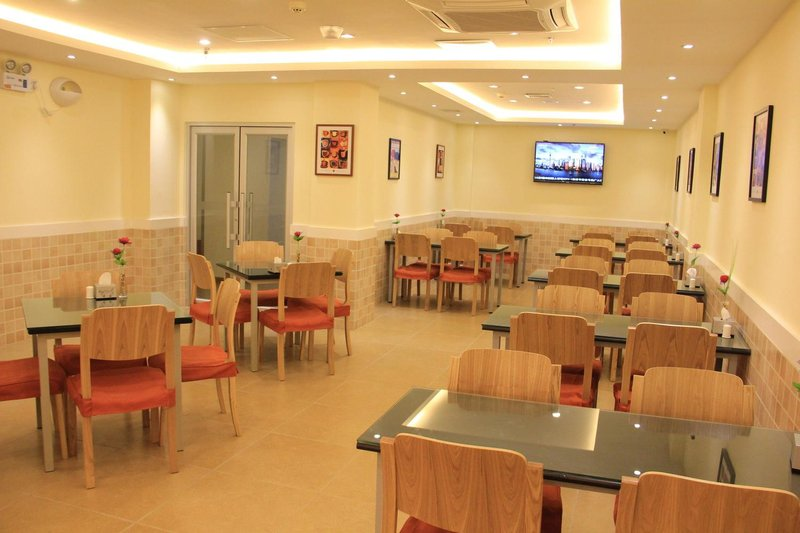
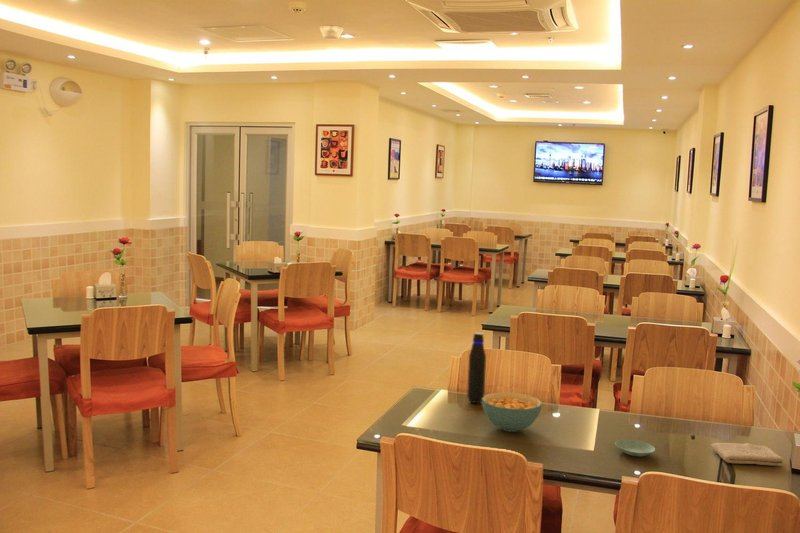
+ water bottle (477, 368)
+ washcloth (747, 453)
+ cereal bowl (511, 414)
+ saucer (634, 449)
